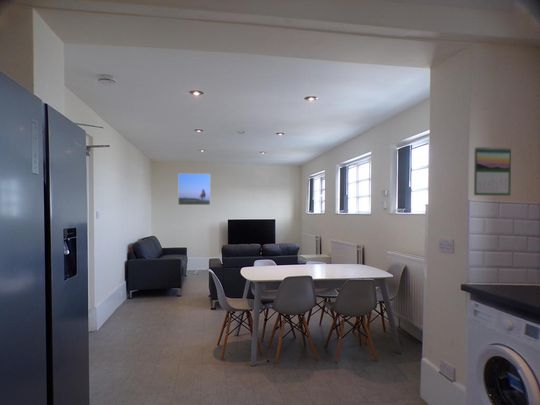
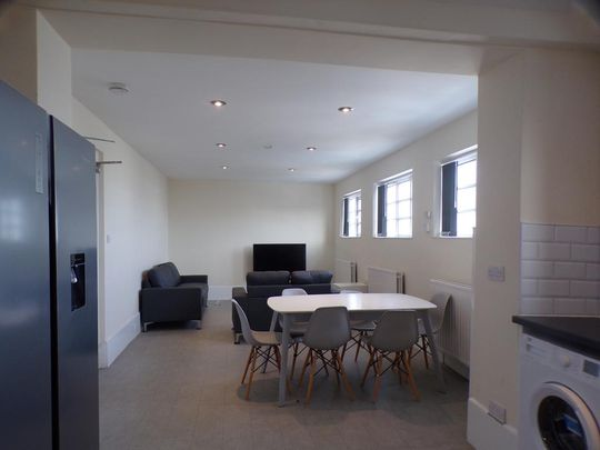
- calendar (492, 170)
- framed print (194, 189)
